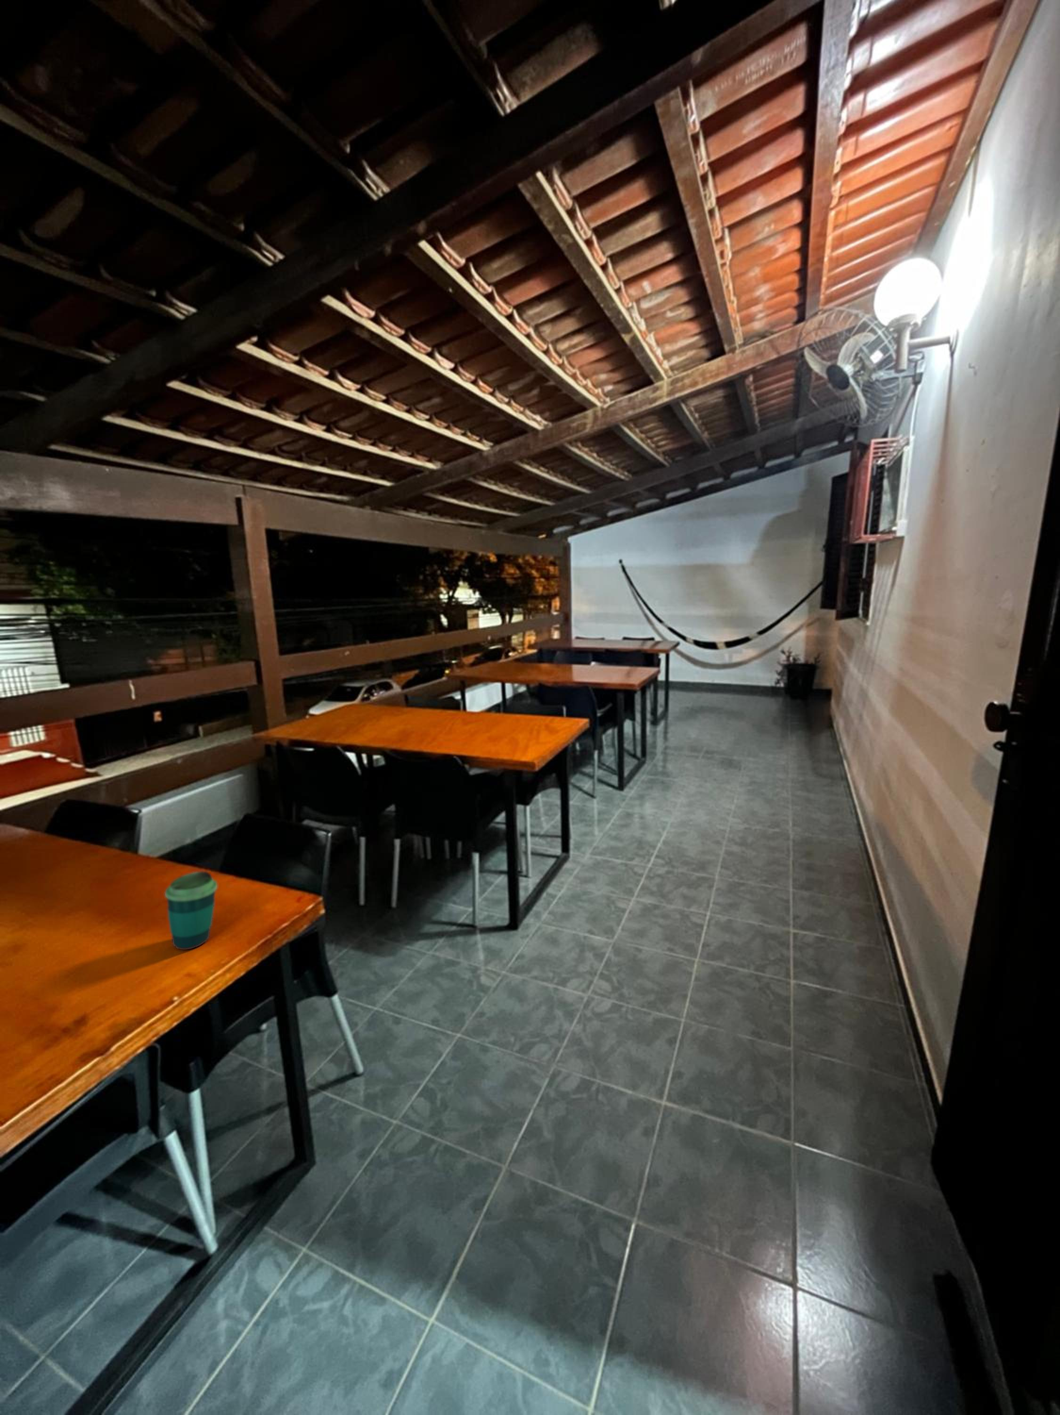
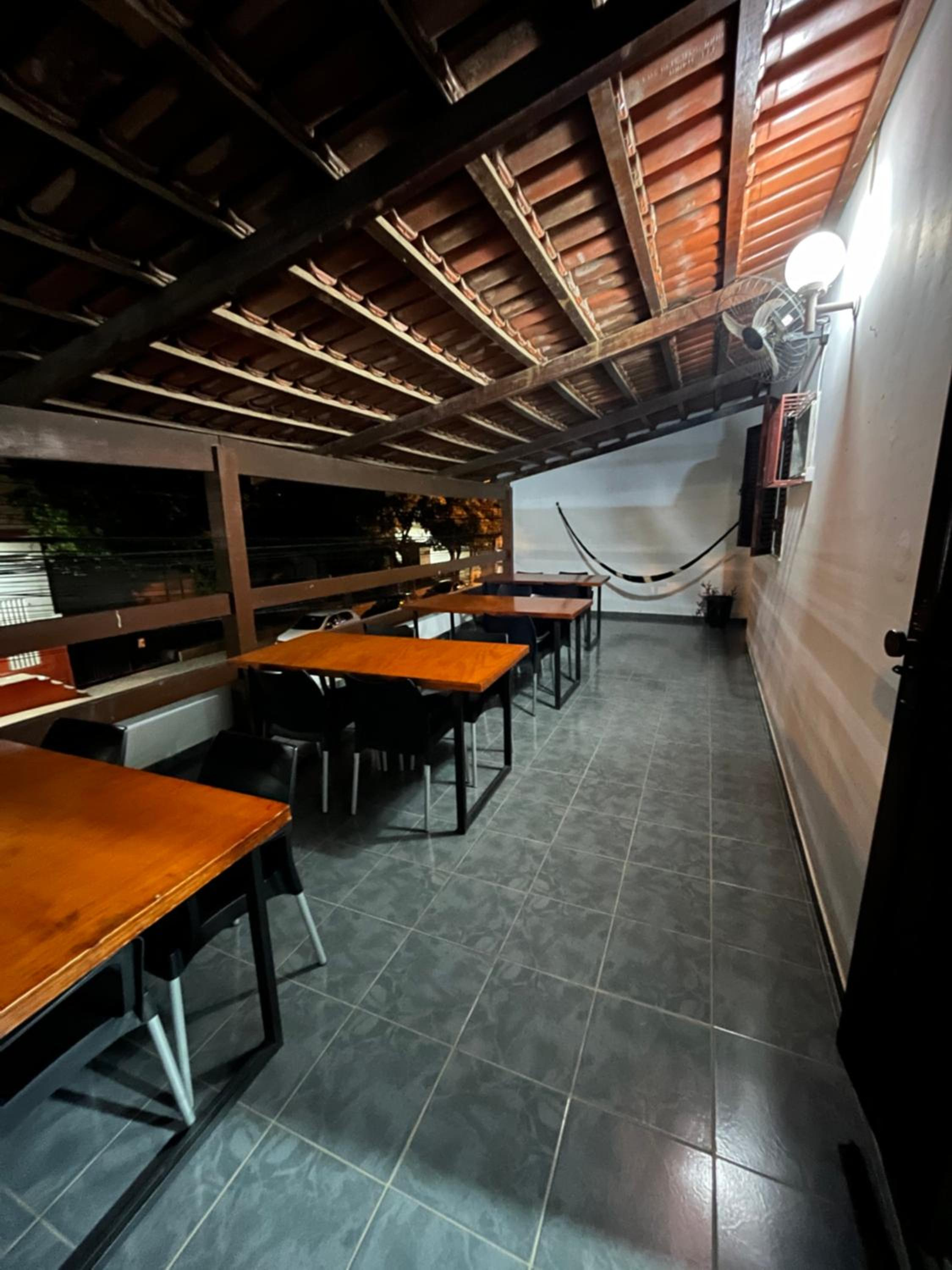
- cup (194, 909)
